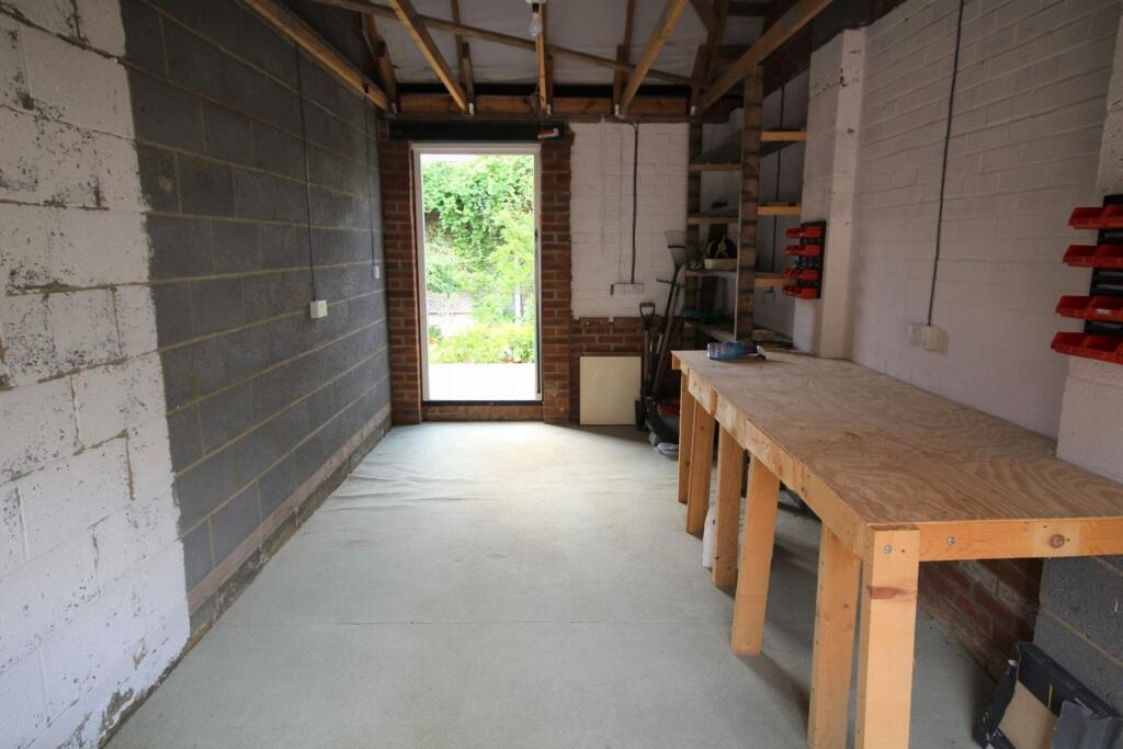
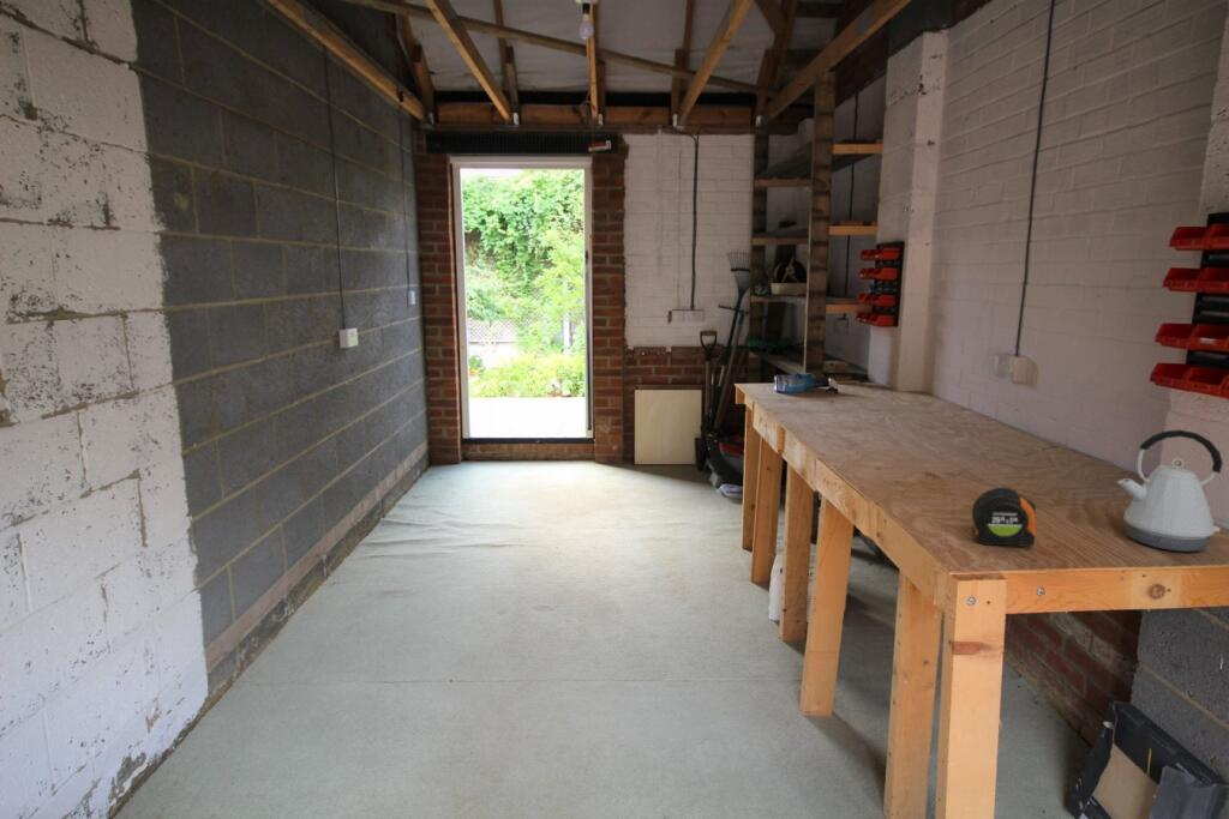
+ kettle (1169, 486)
+ tape measure (1003, 516)
